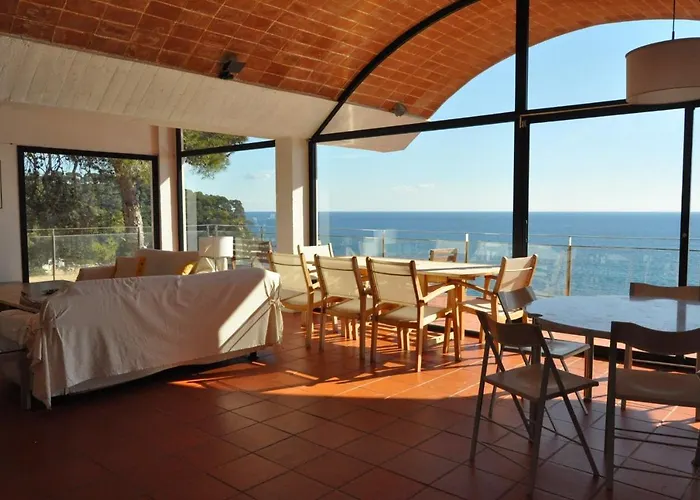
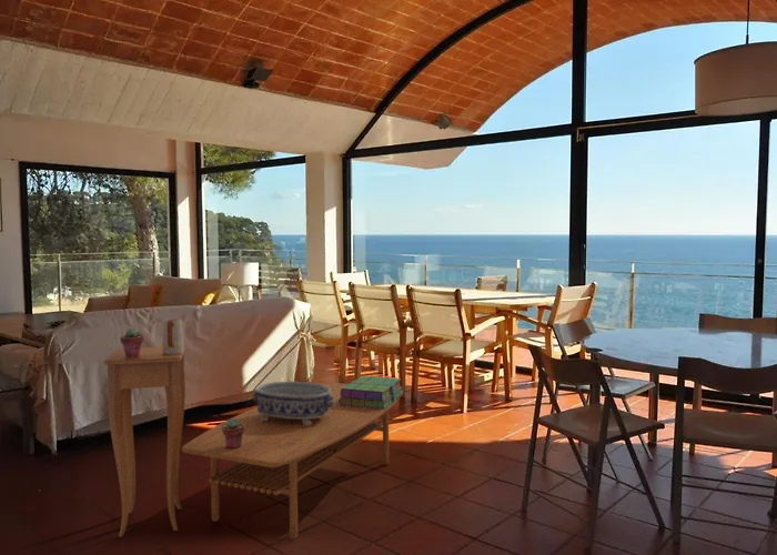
+ potted succulent (132, 341)
+ decorative bowl (293, 402)
+ stack of books (371, 391)
+ coffee table (310, 452)
+ potted succulent (233, 432)
+ side table (133, 442)
+ mug (171, 335)
